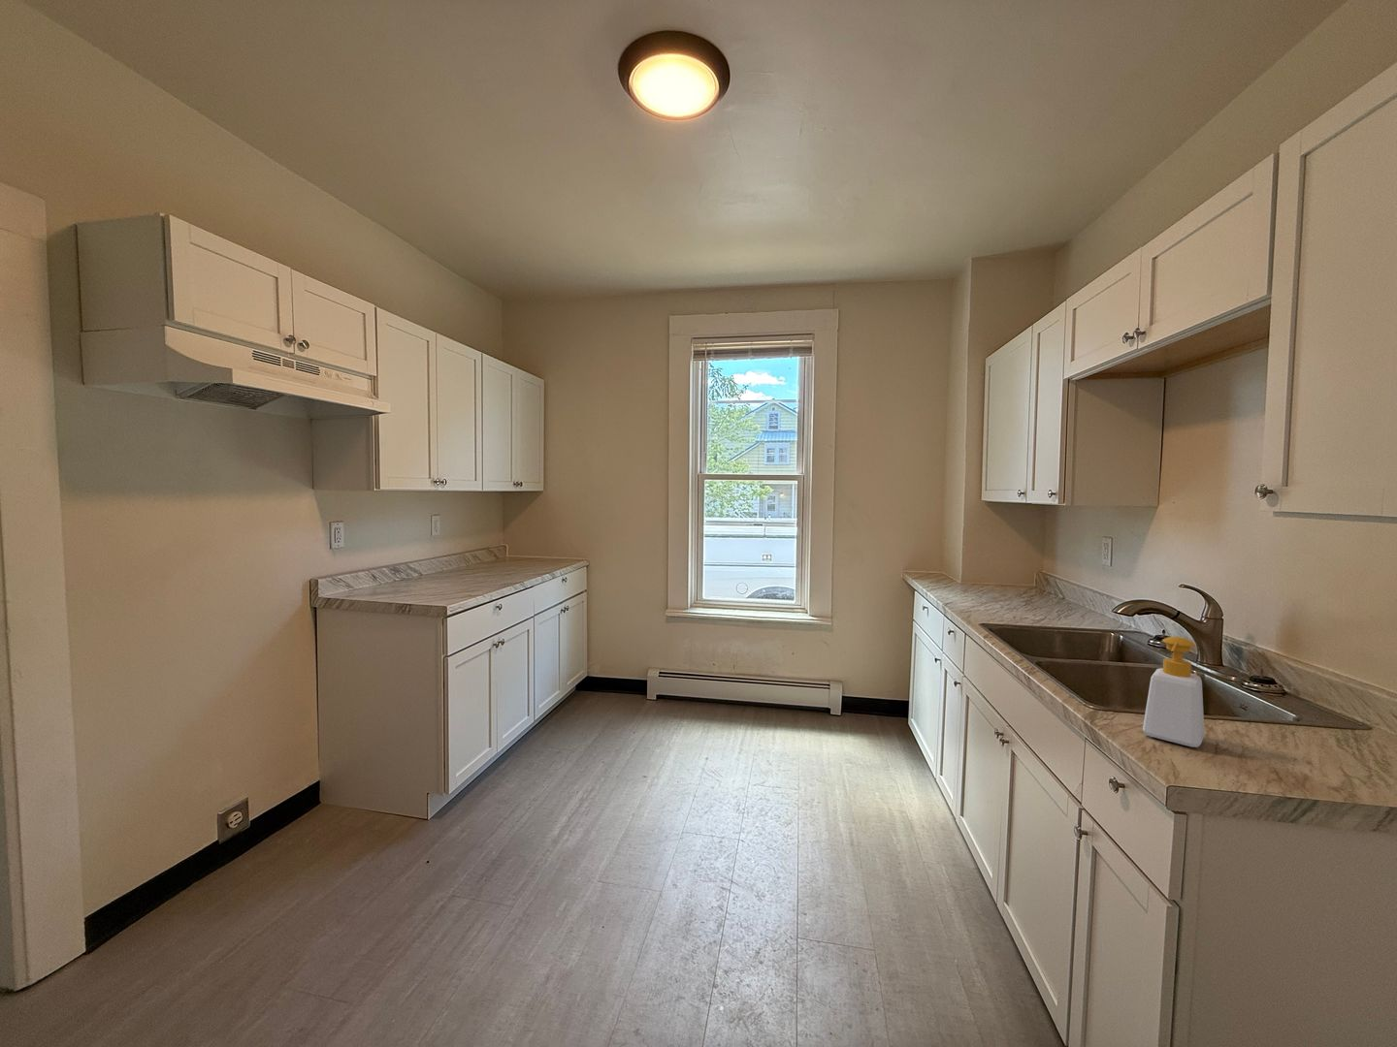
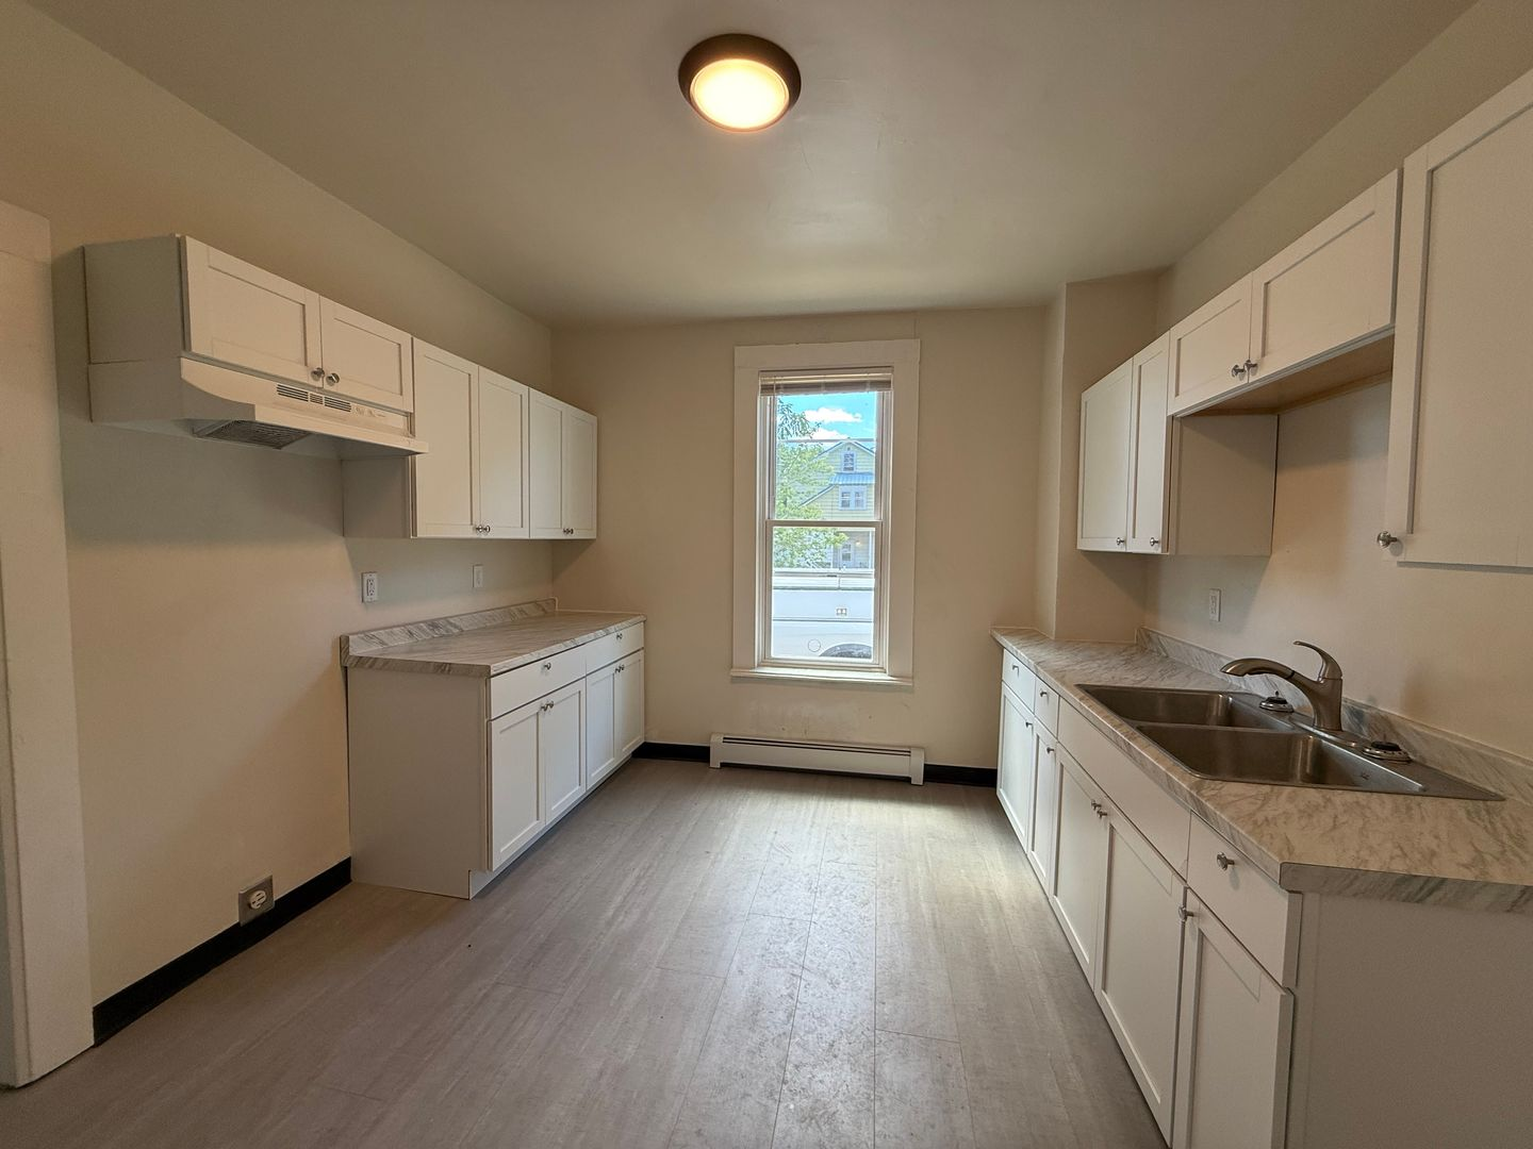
- soap bottle (1174, 690)
